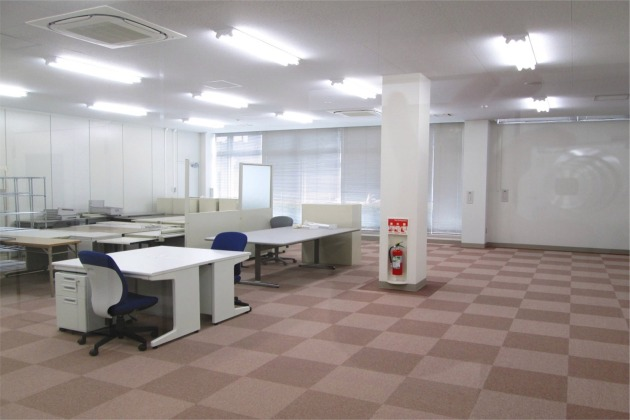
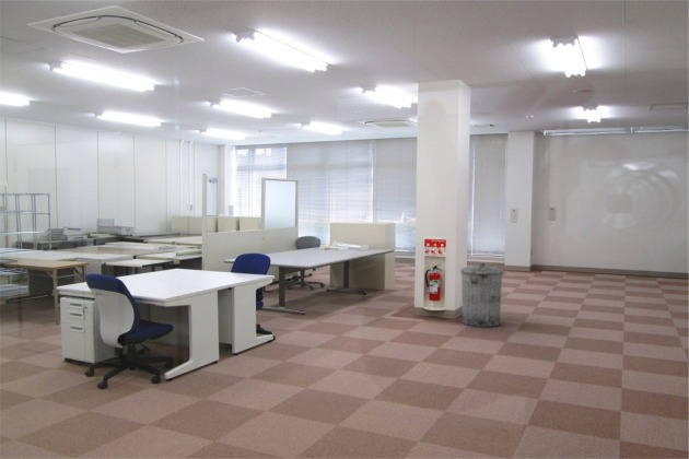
+ trash can (481, 293)
